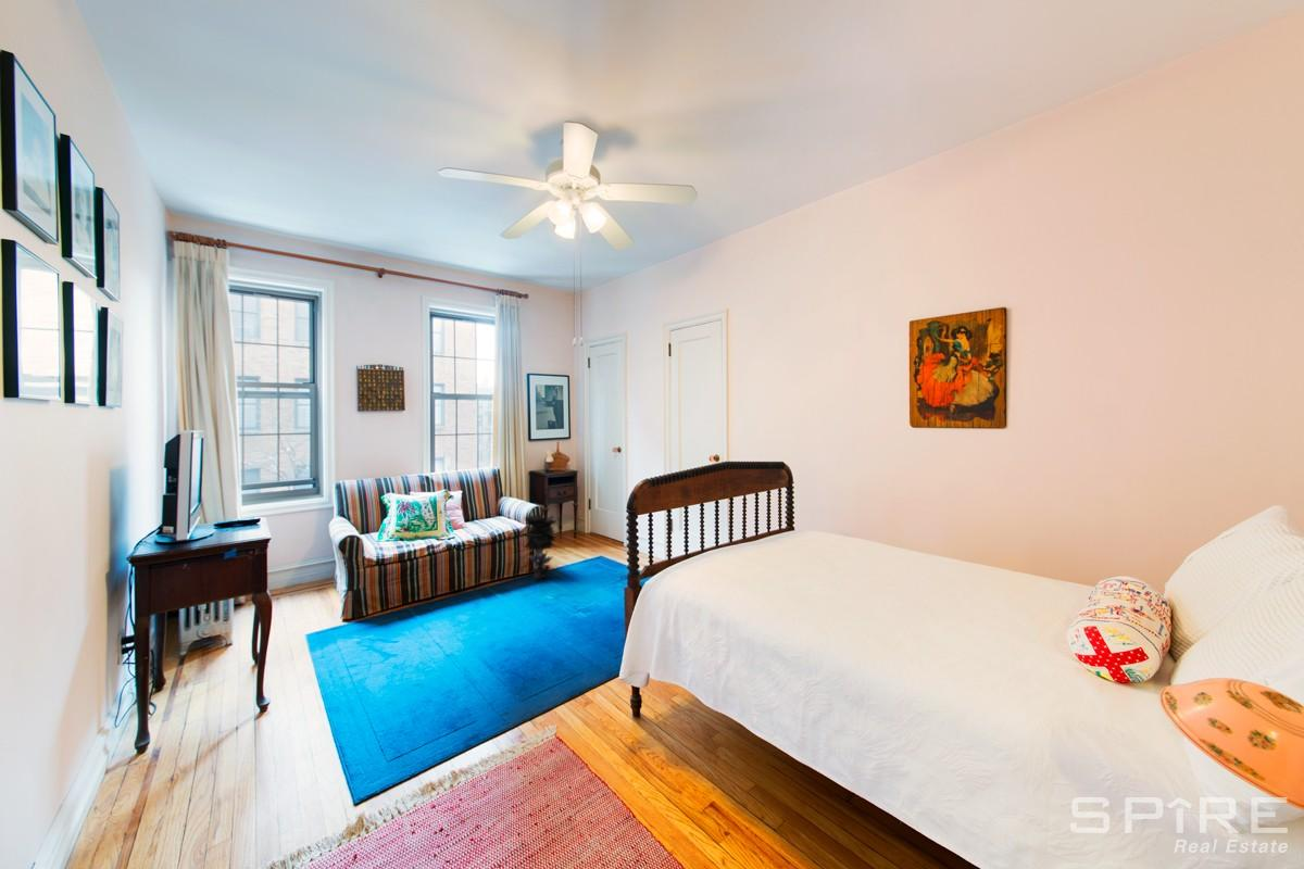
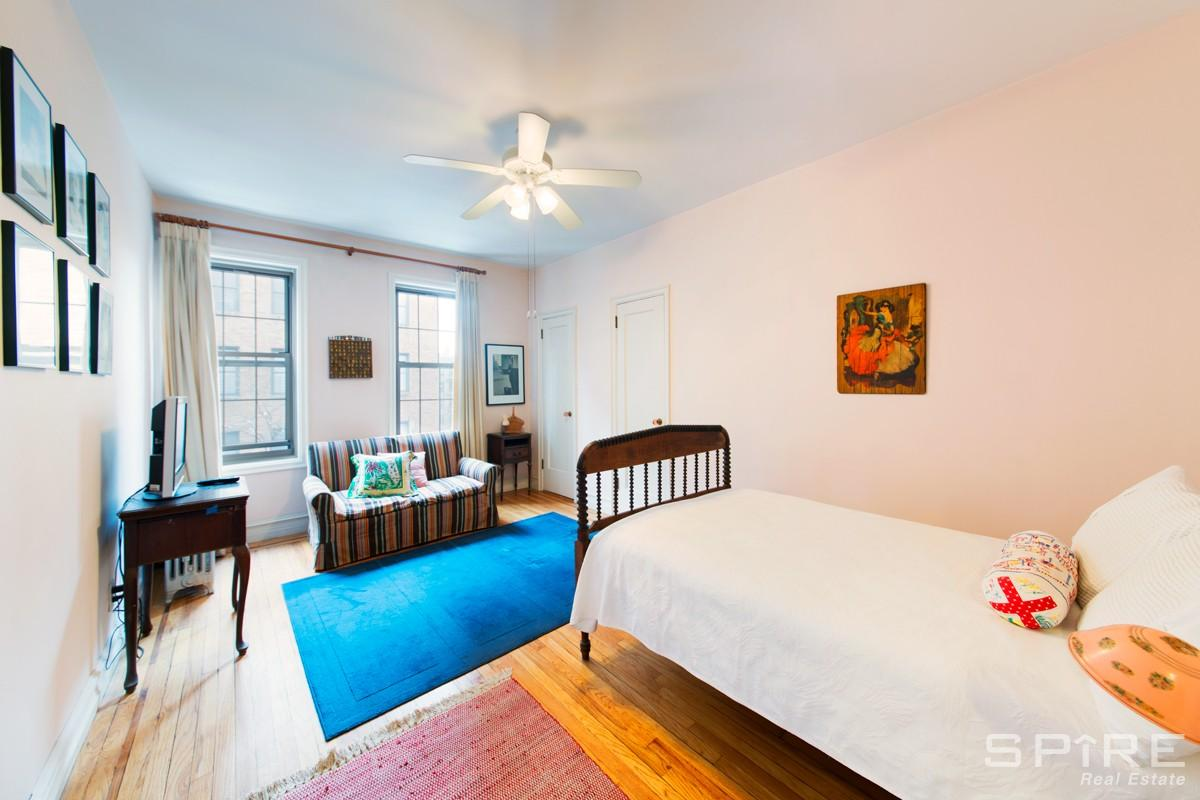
- decorative plant (539, 547)
